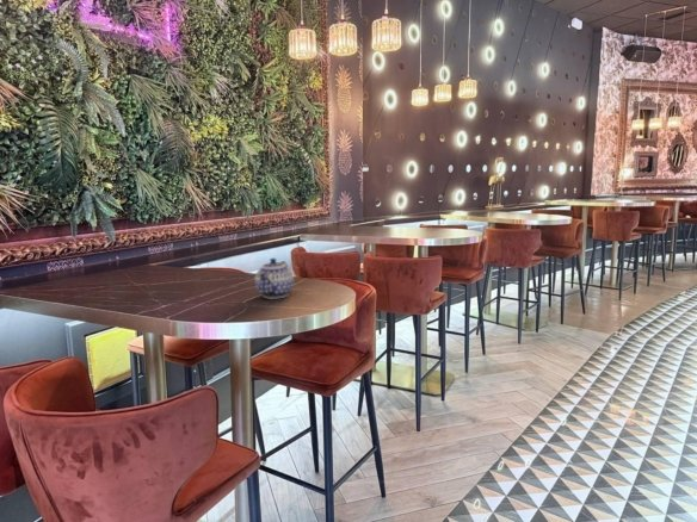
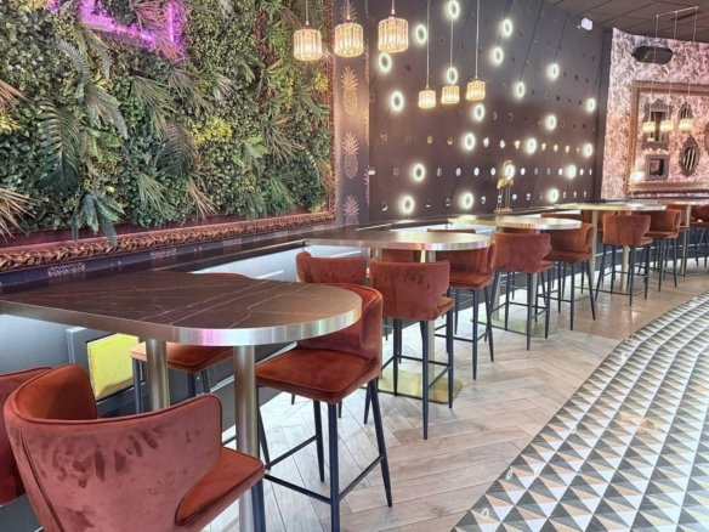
- teapot (273, 276)
